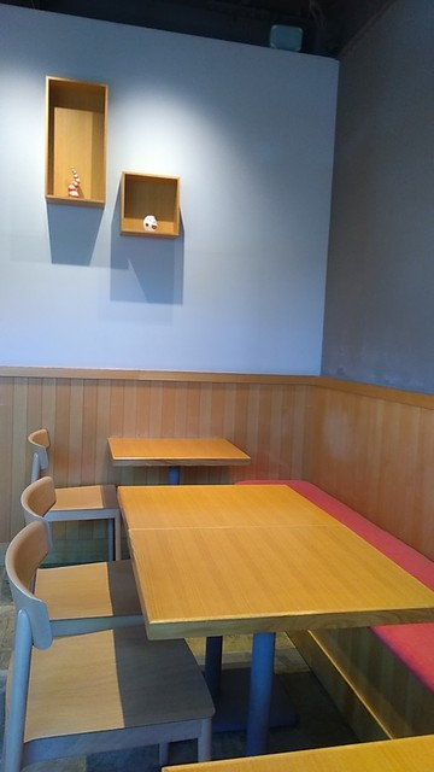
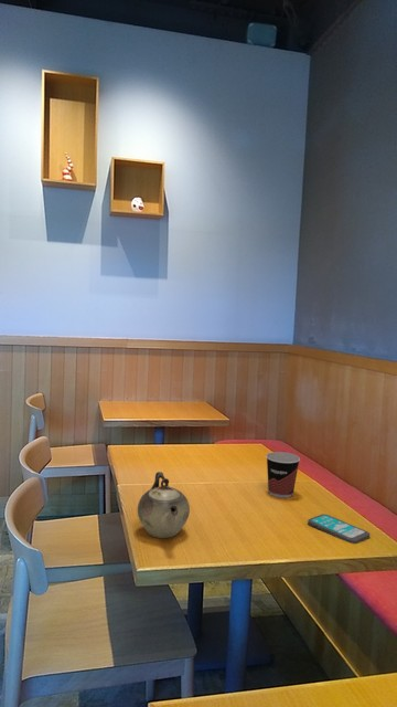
+ teapot (164, 507)
+ smartphone (337, 527)
+ cup (281, 475)
